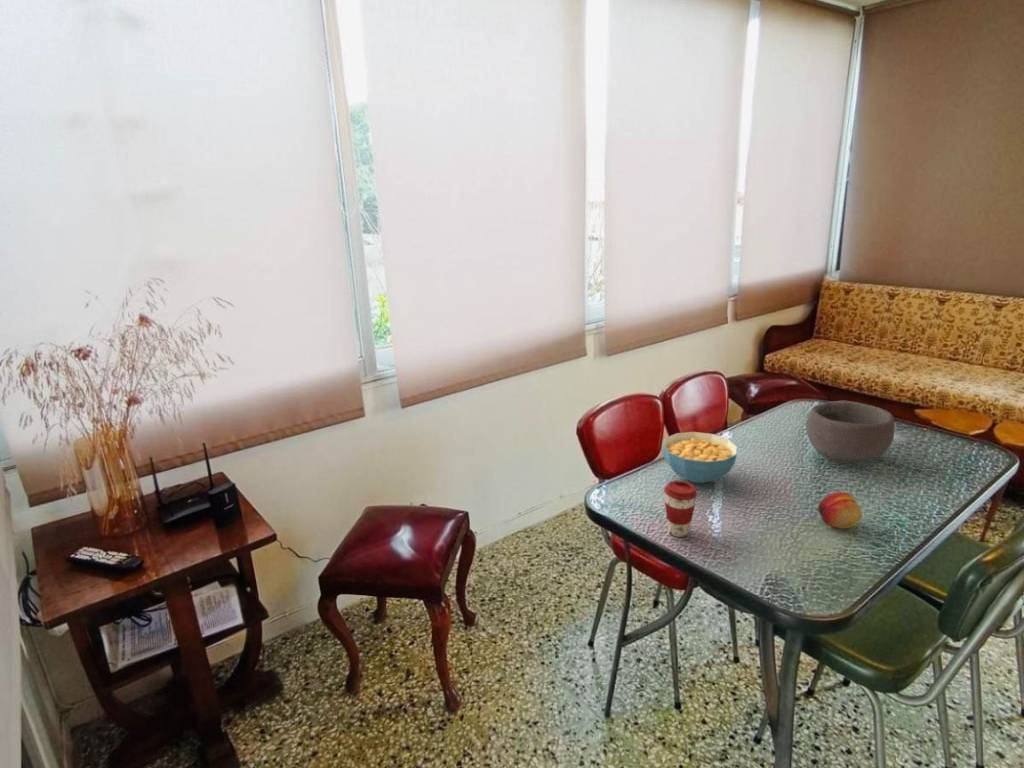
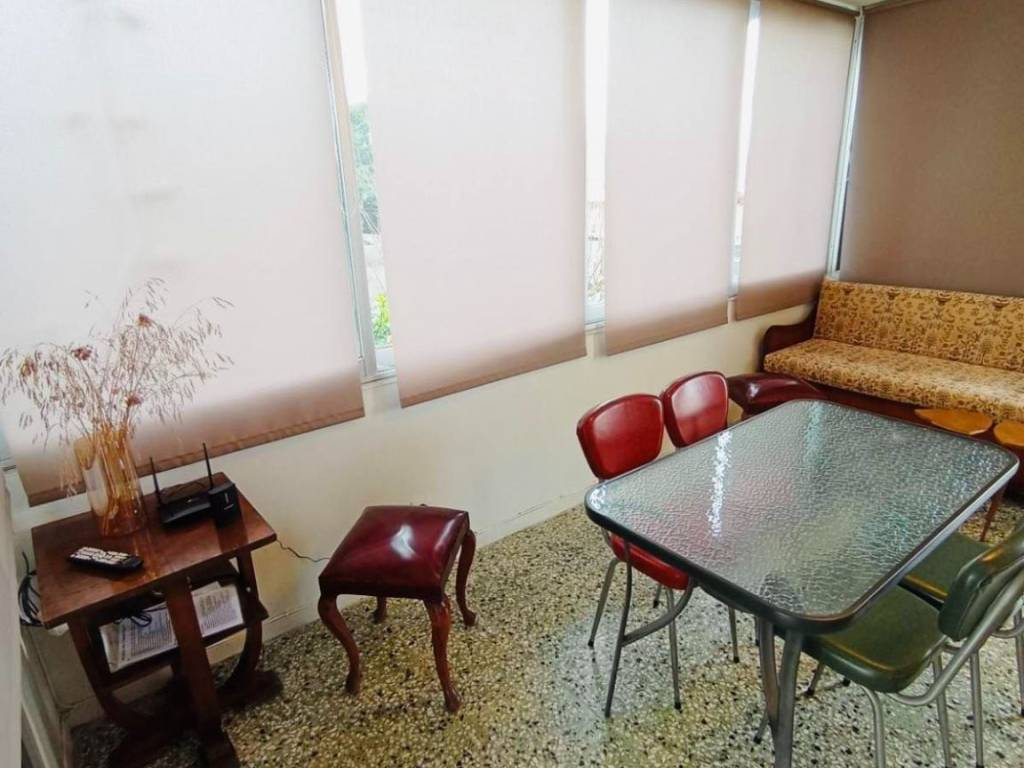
- coffee cup (679, 509)
- bowl (847, 435)
- fruit (839, 509)
- cereal bowl (698, 462)
